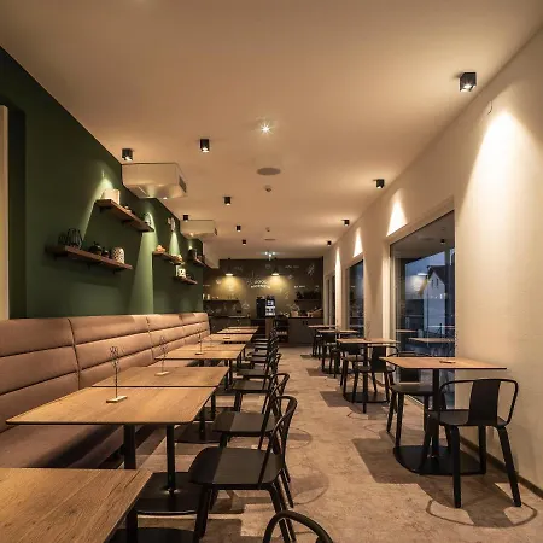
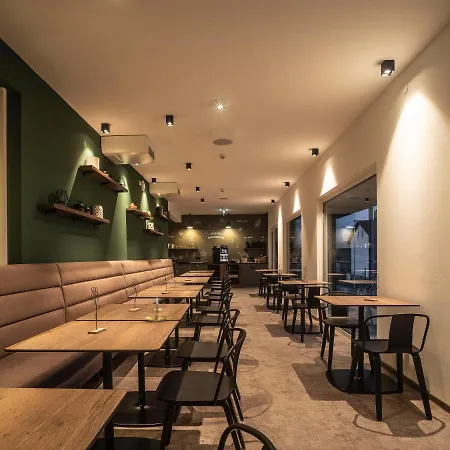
+ candle holder (155, 309)
